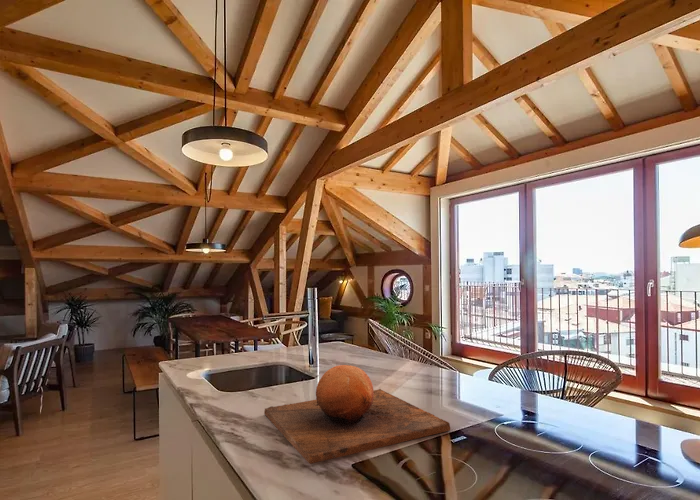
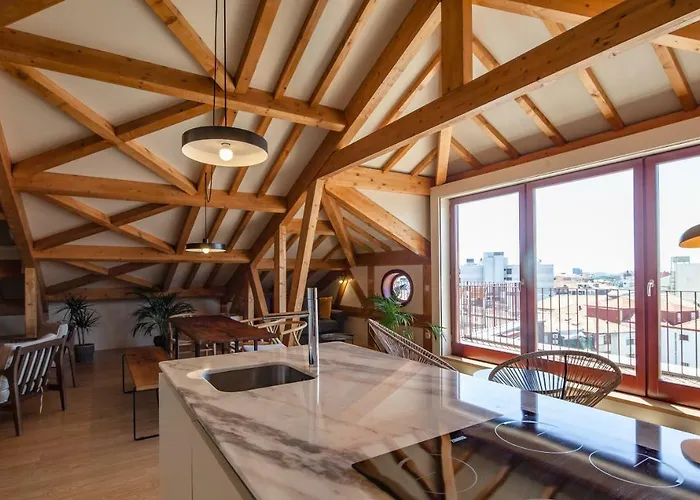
- chopping board (352, 392)
